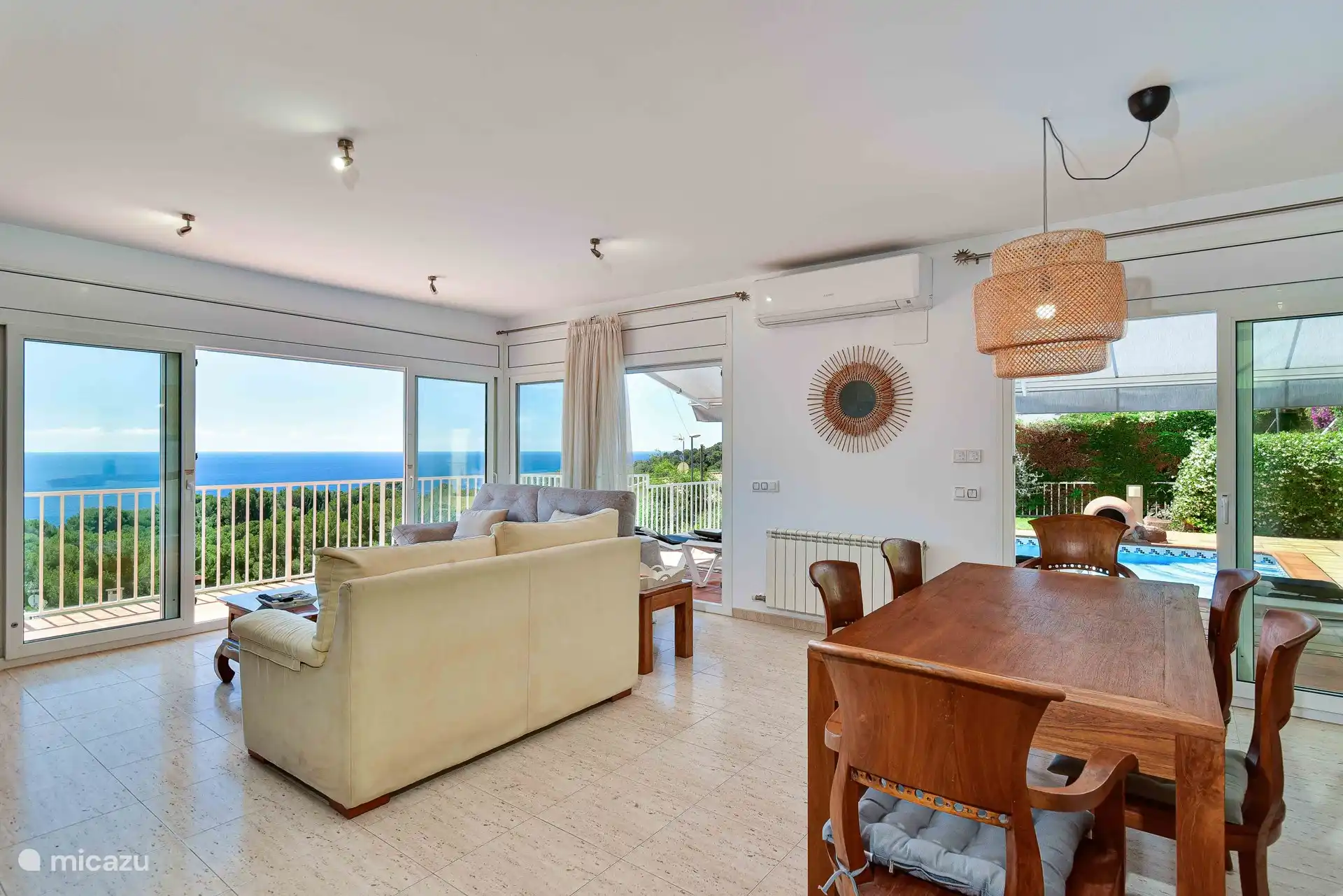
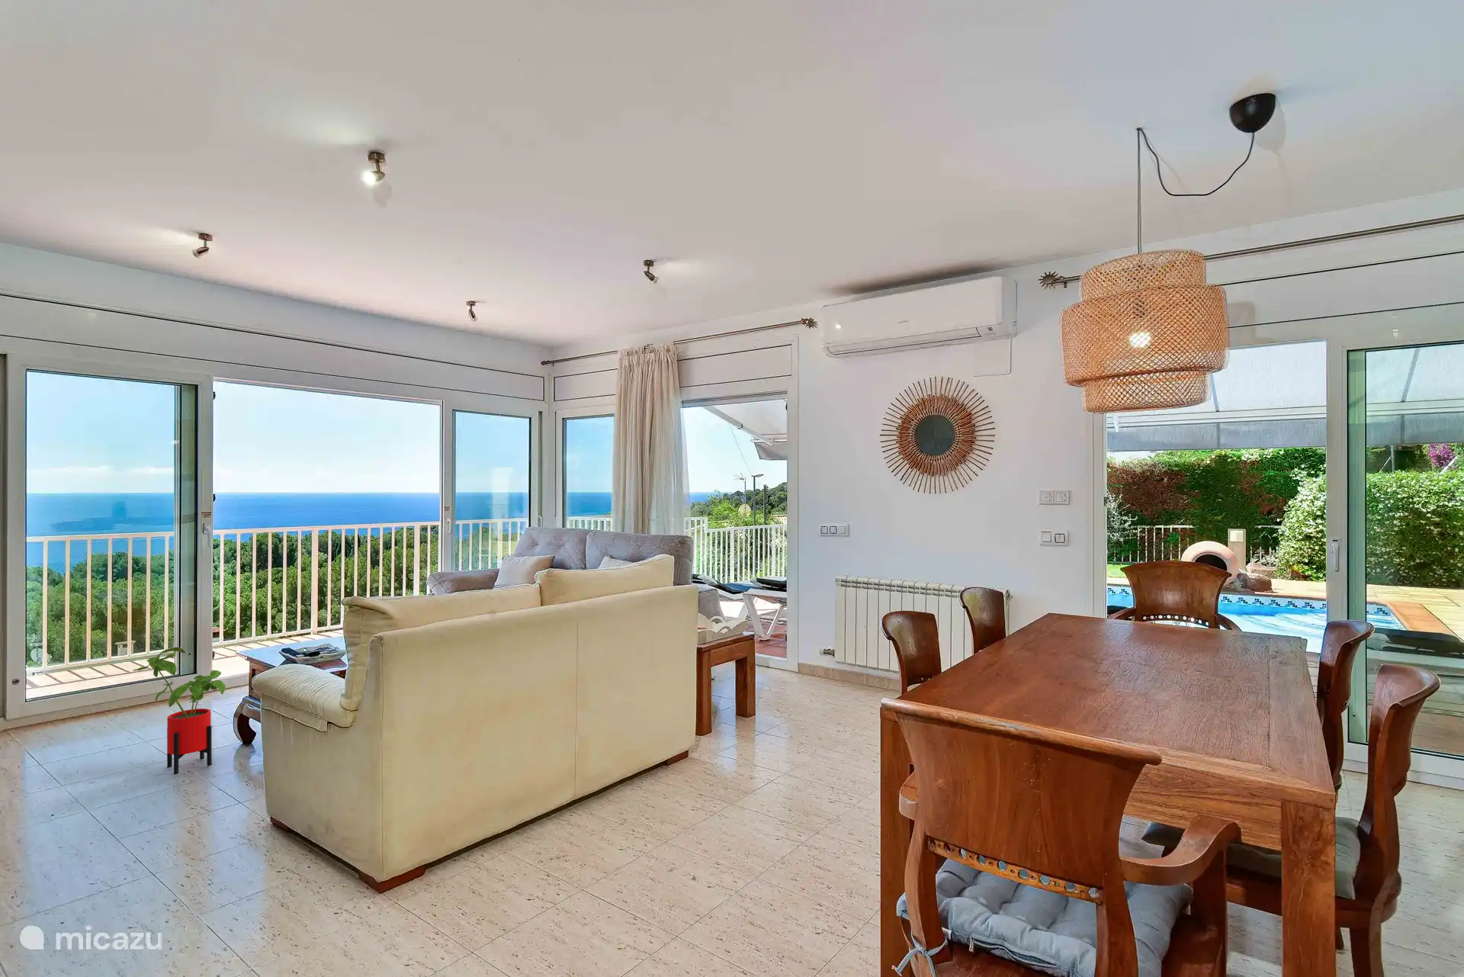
+ house plant (186, 710)
